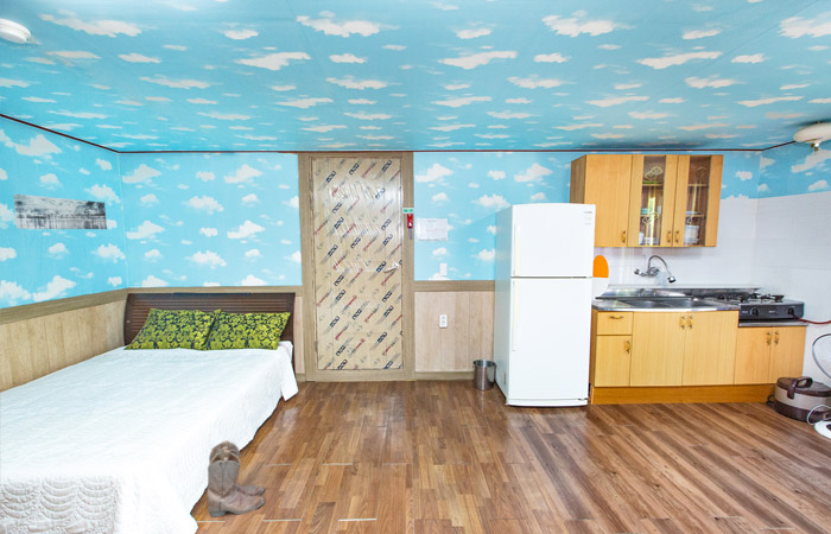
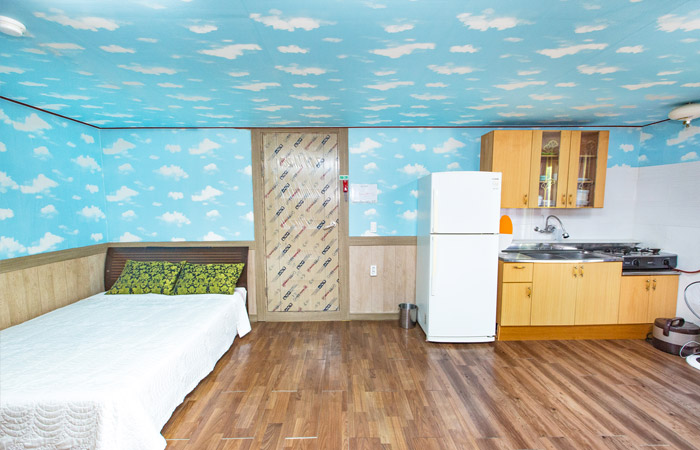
- boots (236, 473)
- wall art (65, 214)
